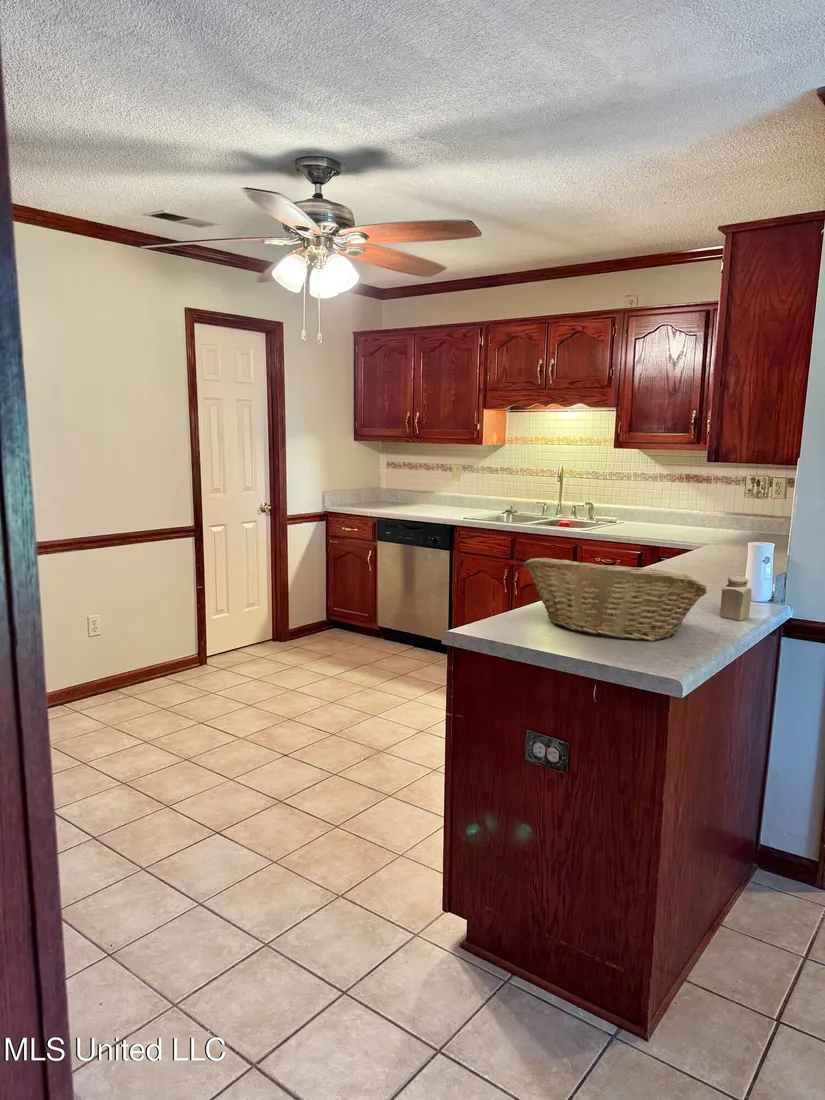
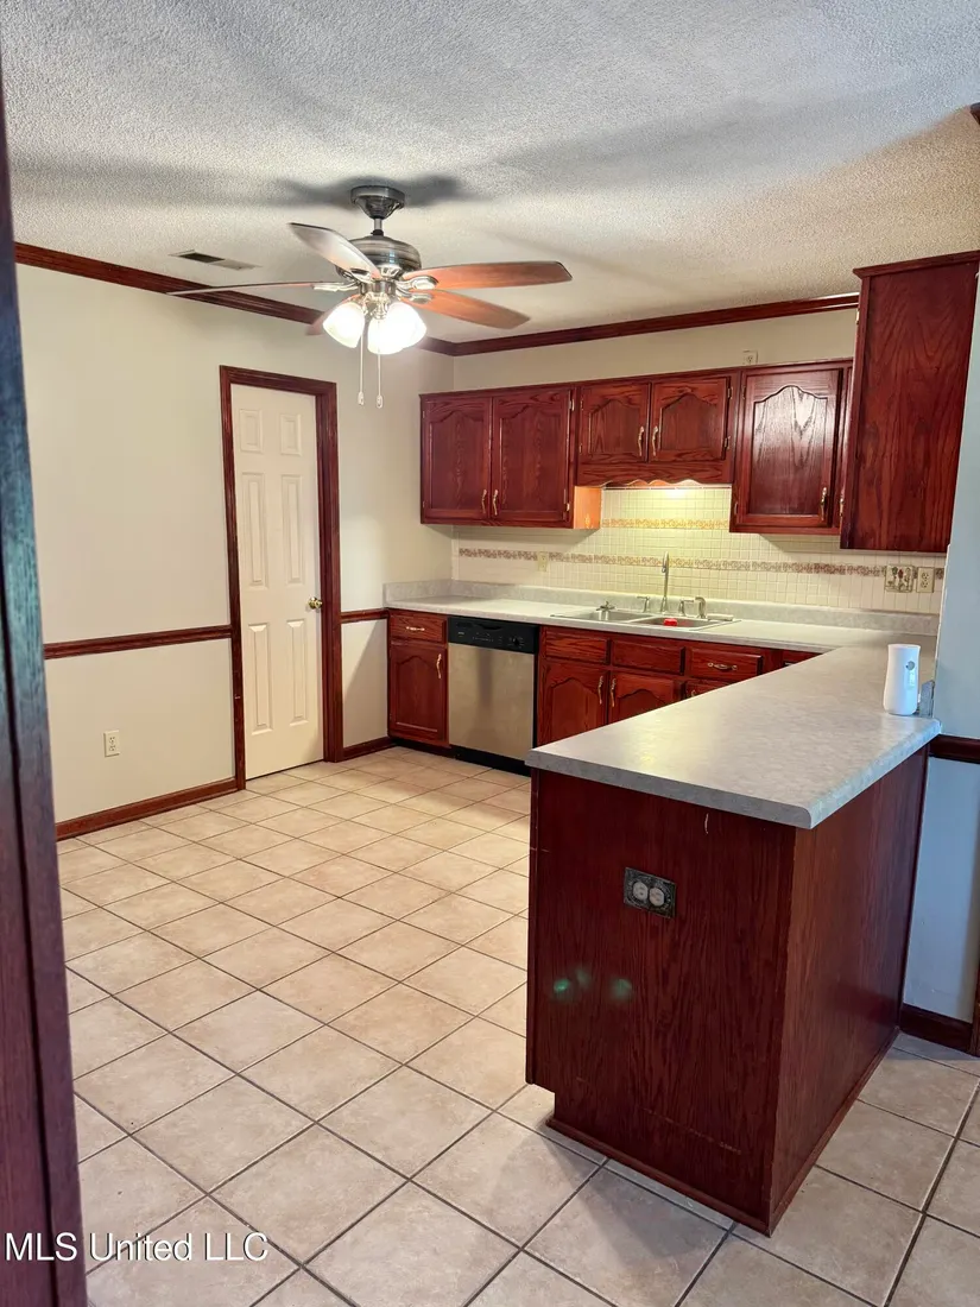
- salt shaker (736, 597)
- fruit basket (610, 590)
